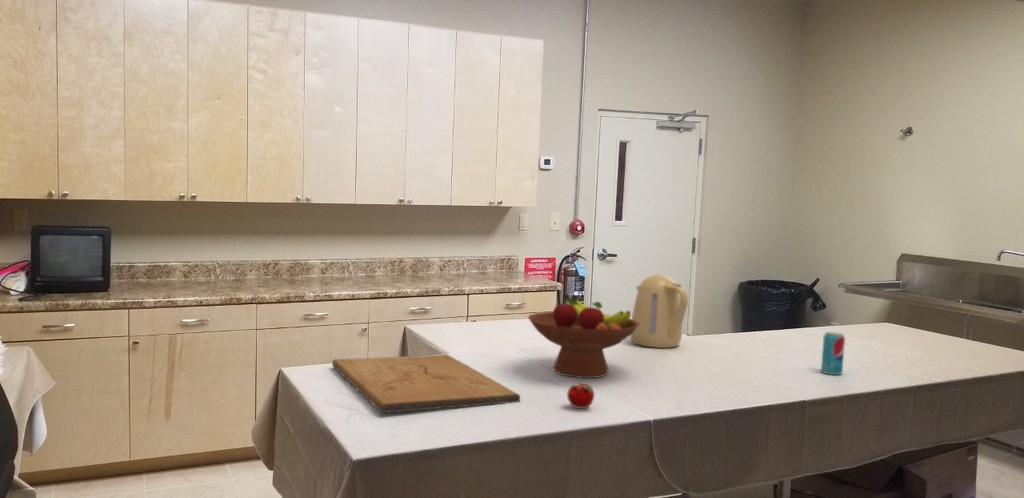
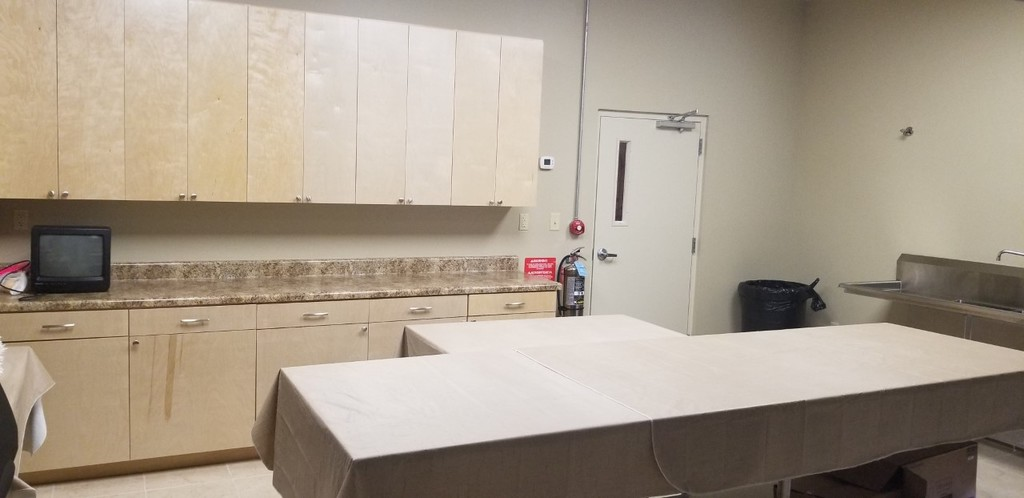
- cutting board (419, 378)
- fruit bowl (582, 336)
- apple (582, 395)
- beverage can (833, 353)
- kettle (659, 309)
